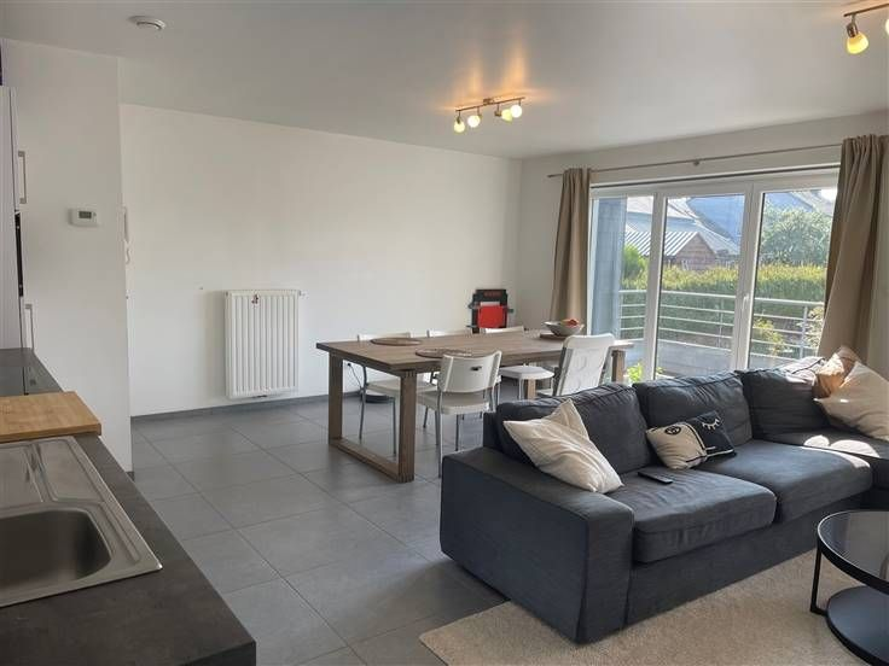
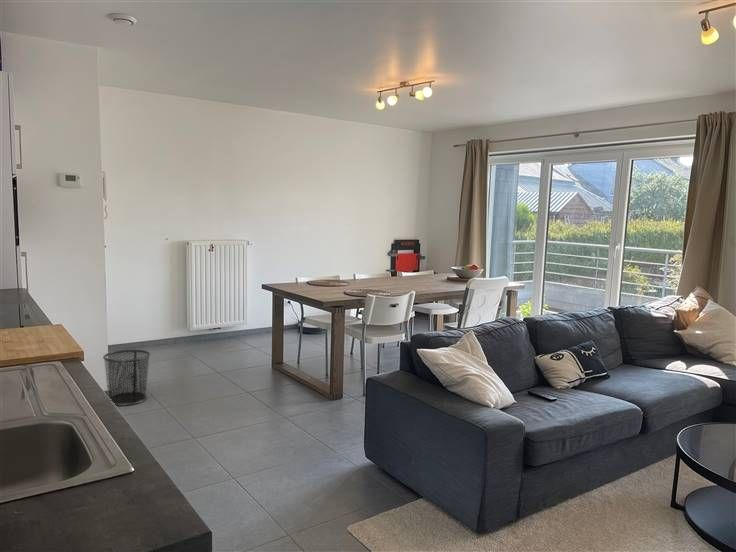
+ waste bin (127, 377)
